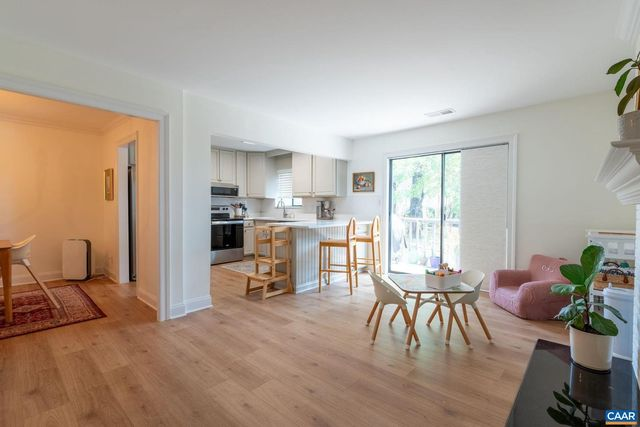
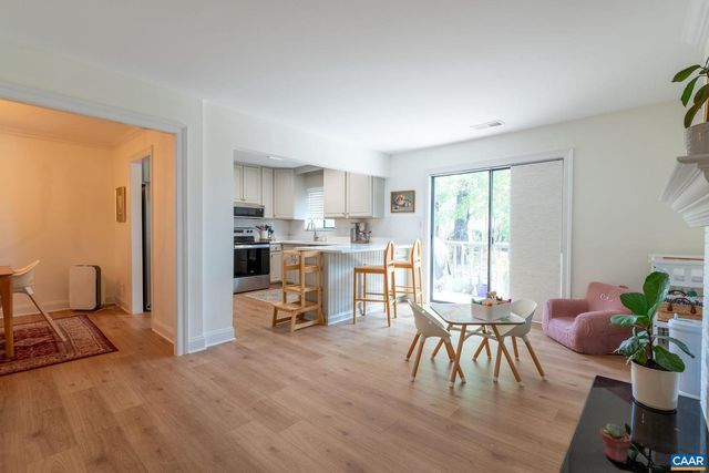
+ potted succulent (615, 440)
